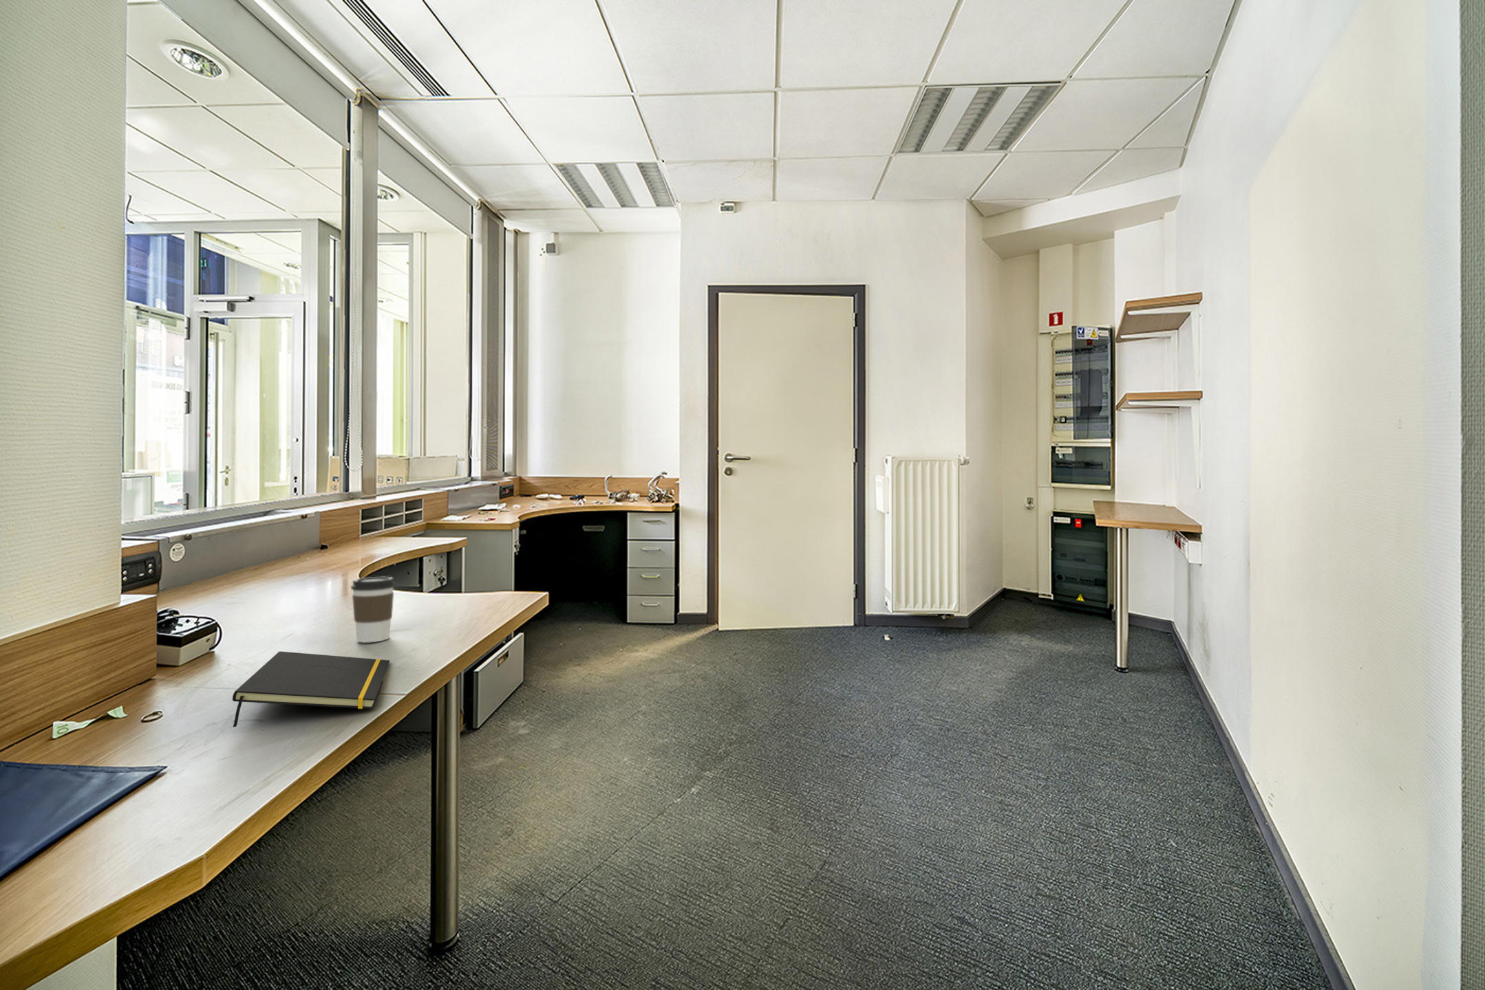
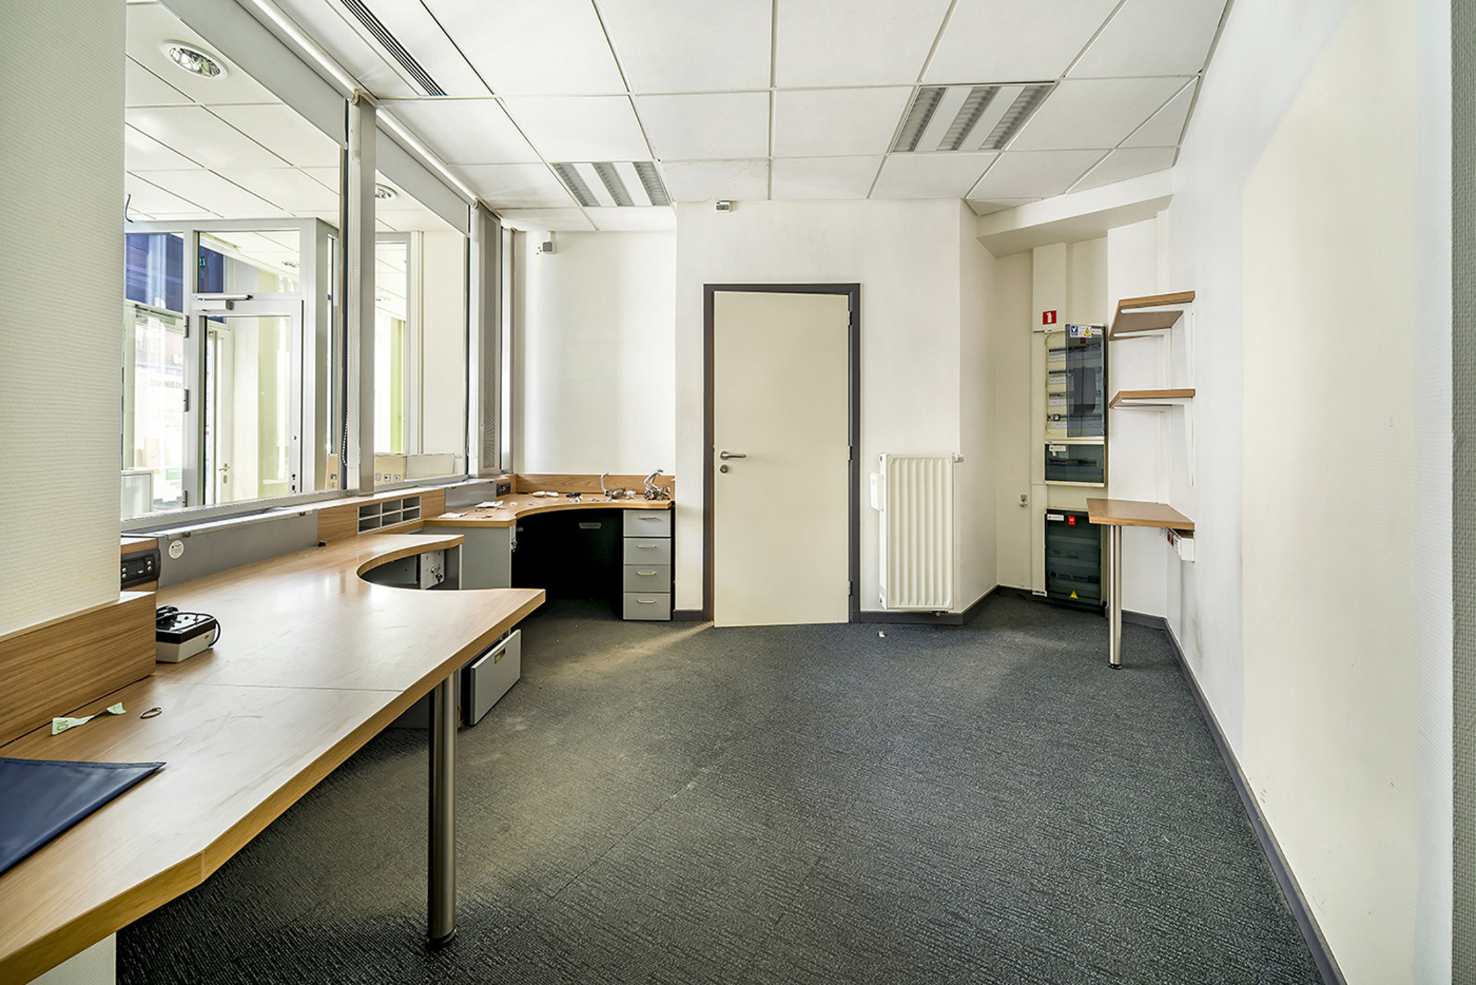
- notepad (322, 678)
- coffee cup (373, 609)
